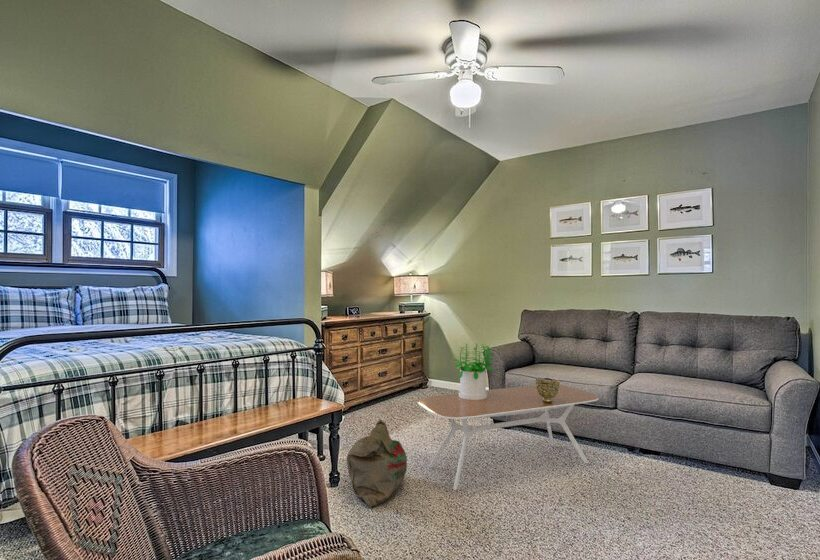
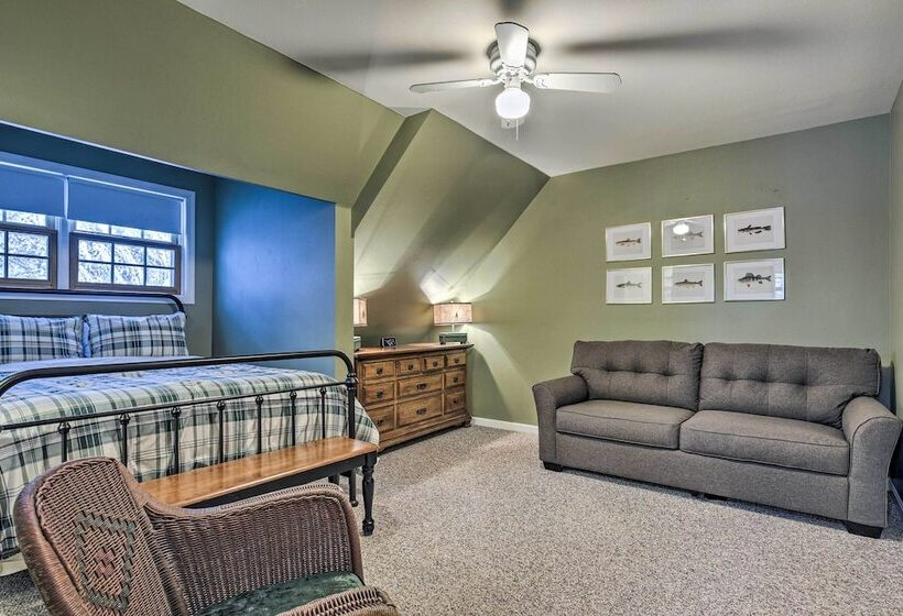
- decorative bowl (547, 390)
- coffee table (507, 426)
- bag (377, 456)
- potted plant (476, 369)
